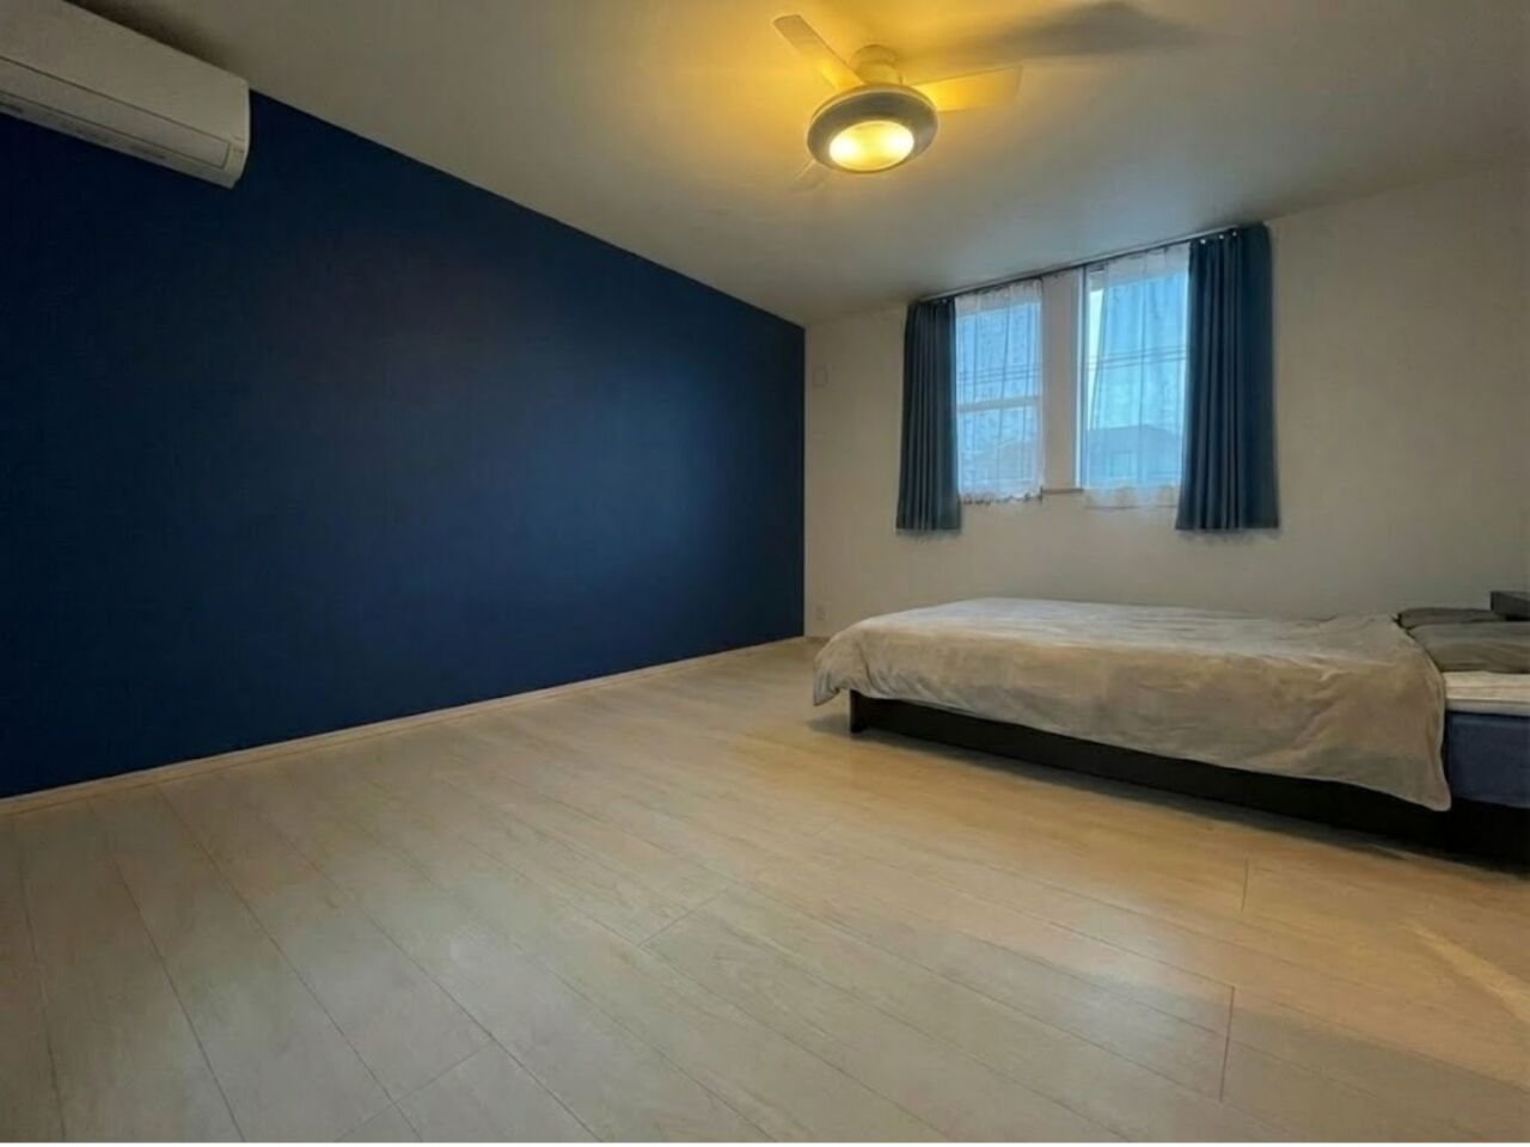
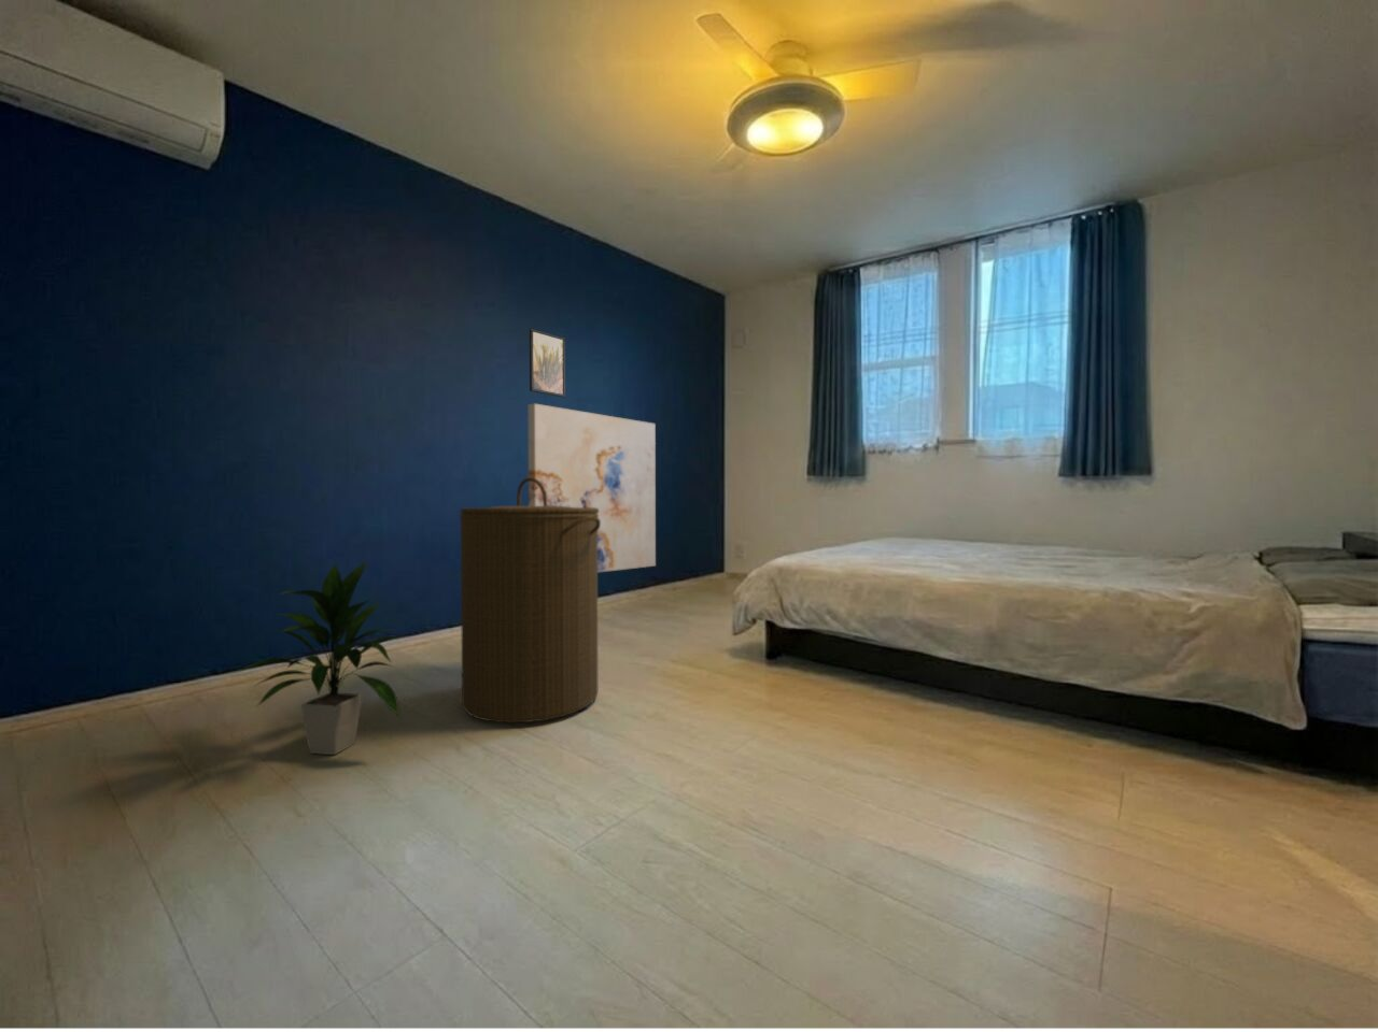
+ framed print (547, 363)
+ wall art (598, 493)
+ indoor plant (334, 657)
+ laundry hamper (531, 588)
